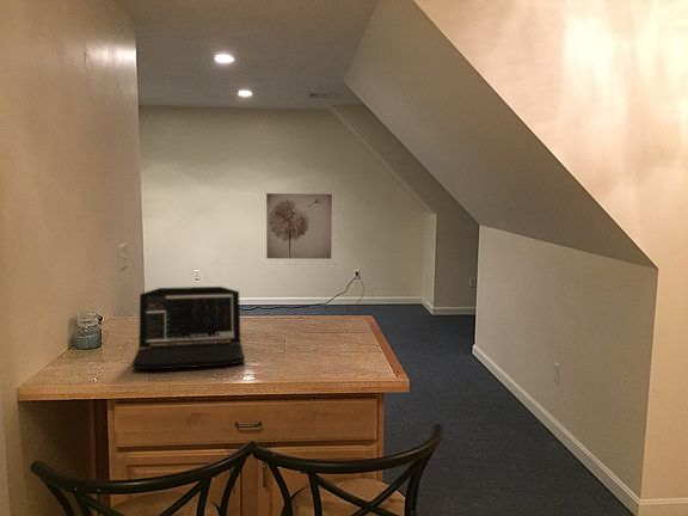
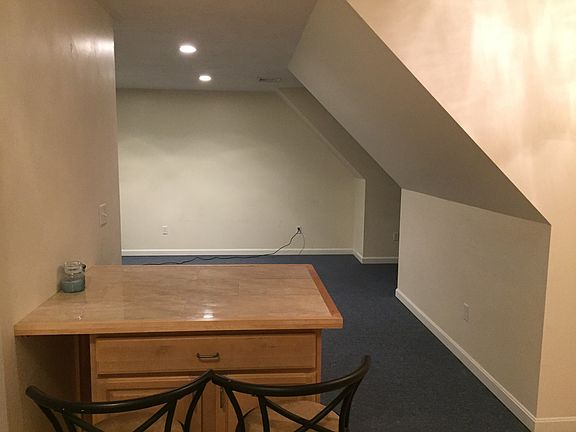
- laptop (190, 325)
- wall art (299, 226)
